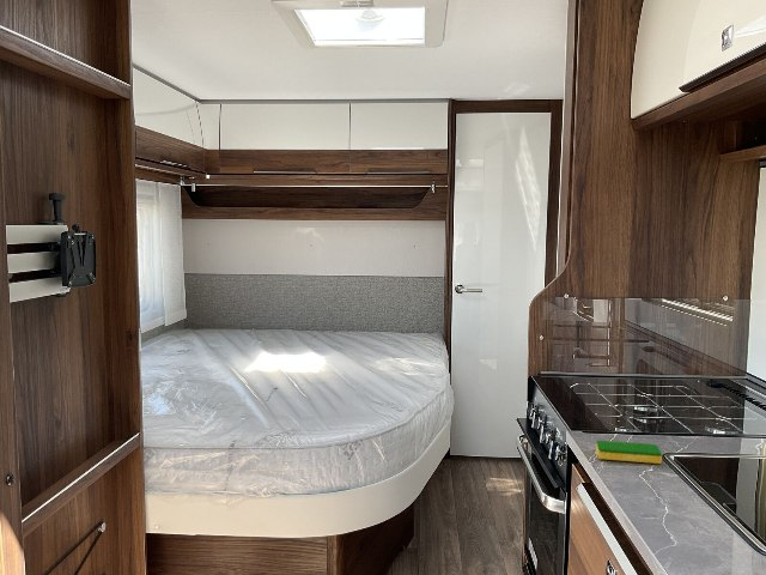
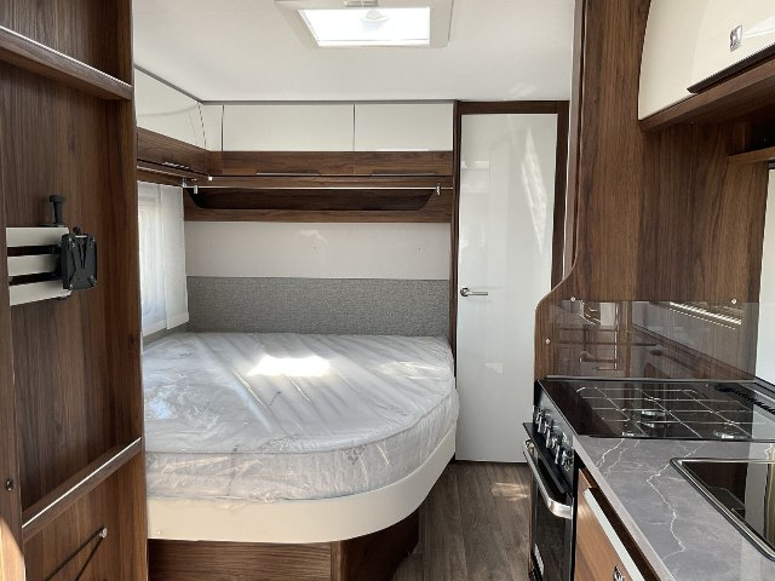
- dish sponge (627, 452)
